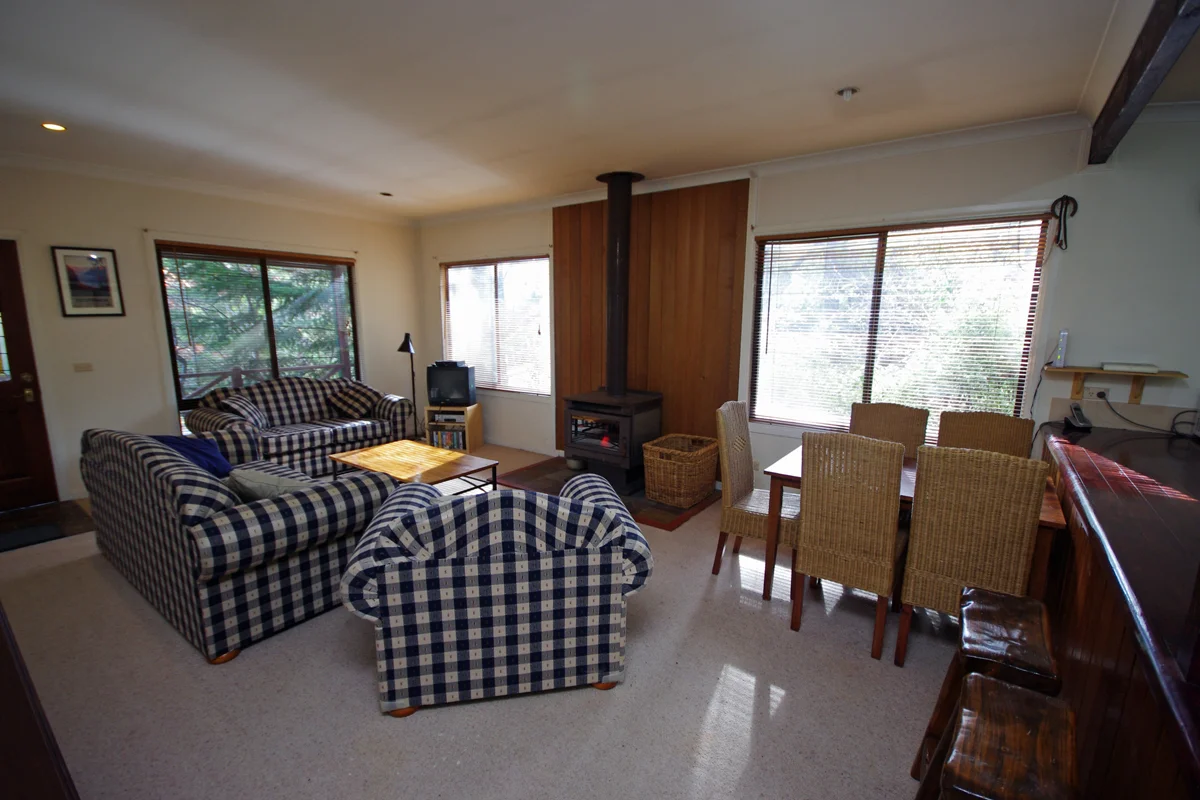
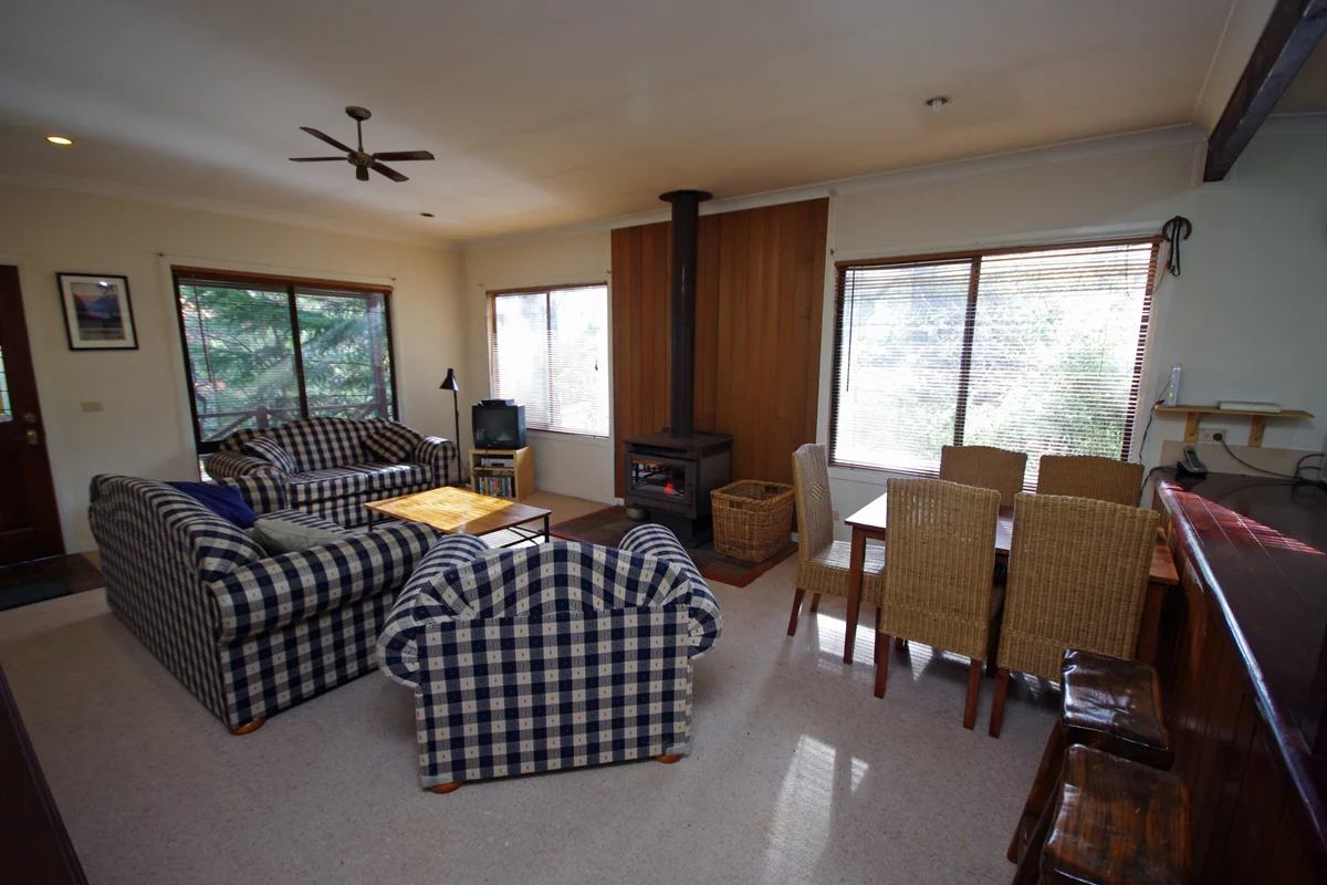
+ ceiling fan (361, 146)
